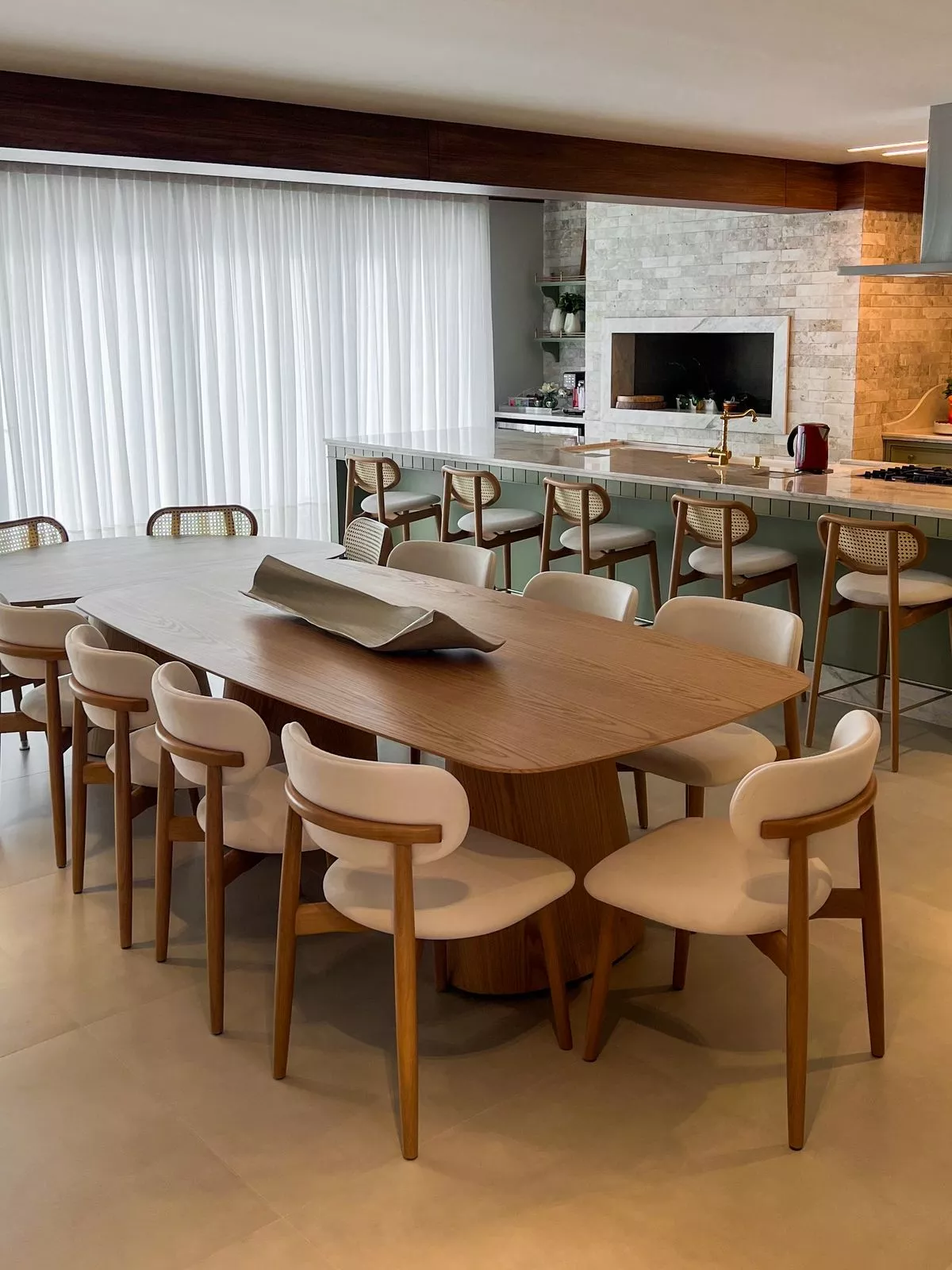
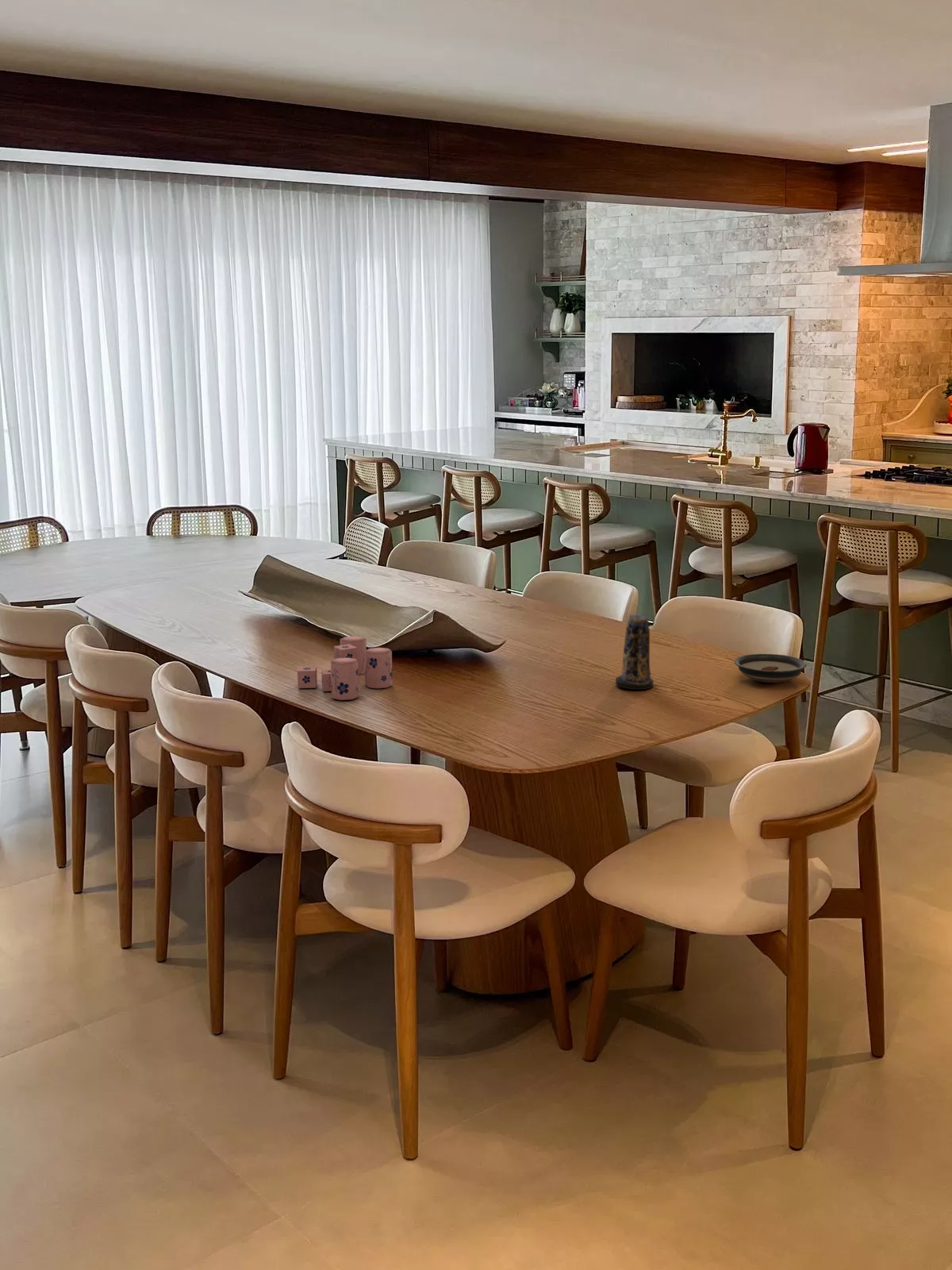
+ candle (347, 667)
+ candle (635, 651)
+ saucer (770, 670)
